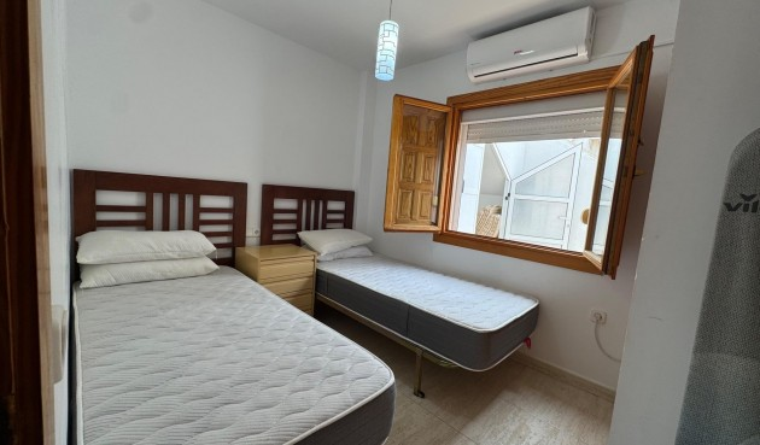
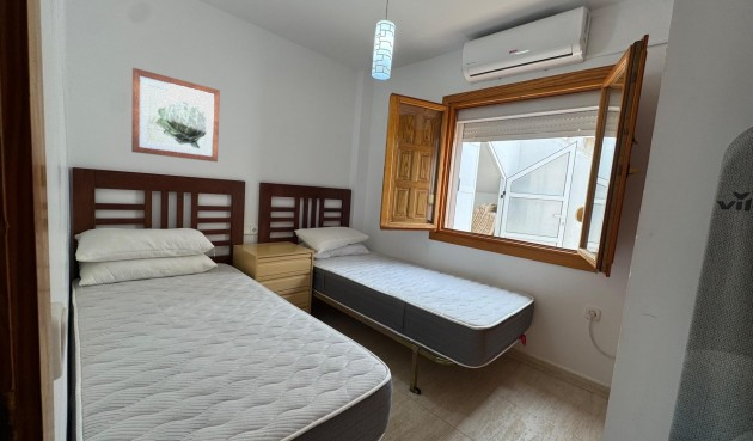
+ wall art (178, 118)
